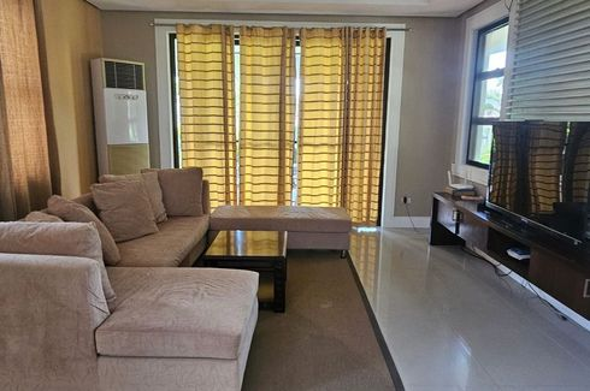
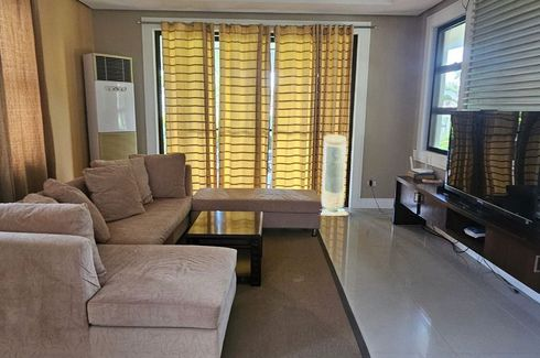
+ air purifier (333, 174)
